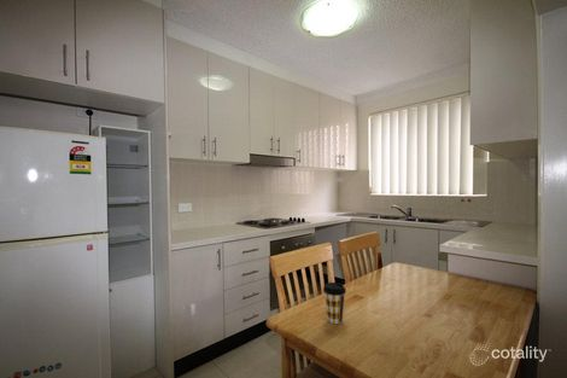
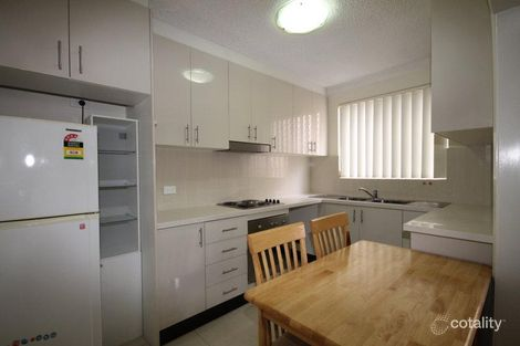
- coffee cup (334, 302)
